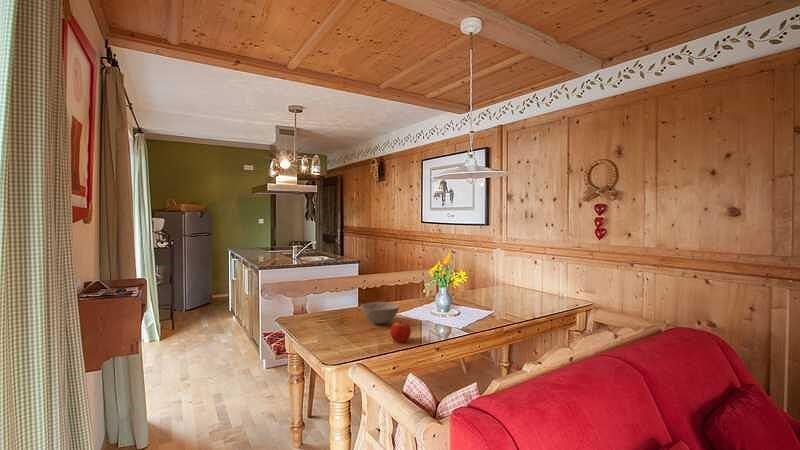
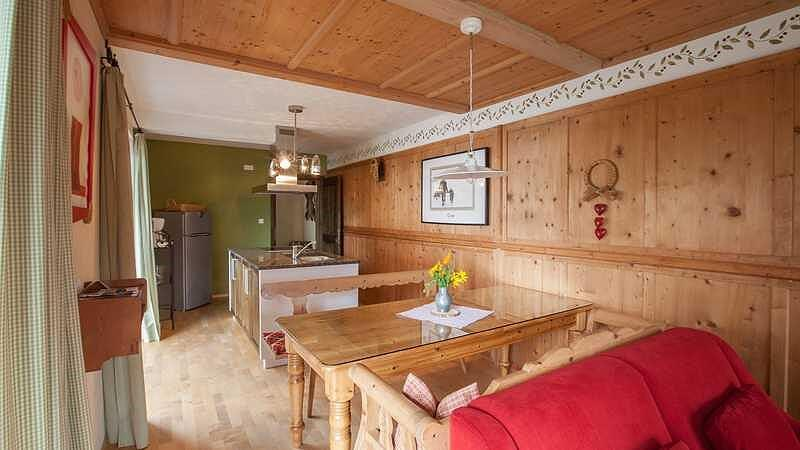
- apple (400, 330)
- bowl (380, 313)
